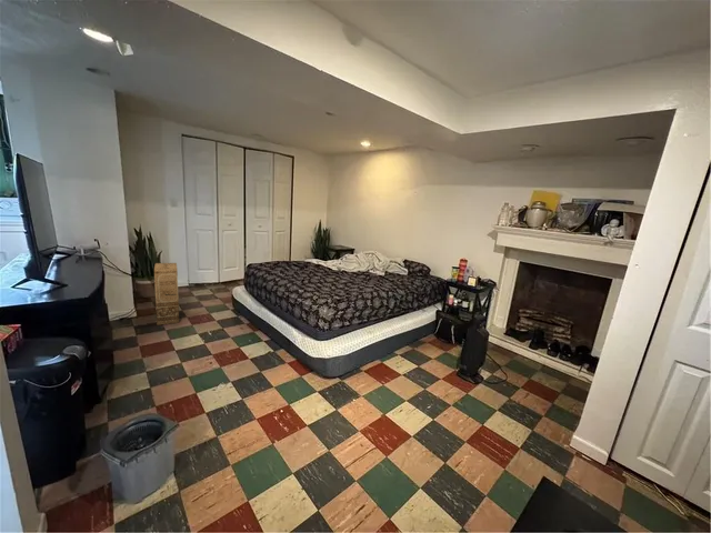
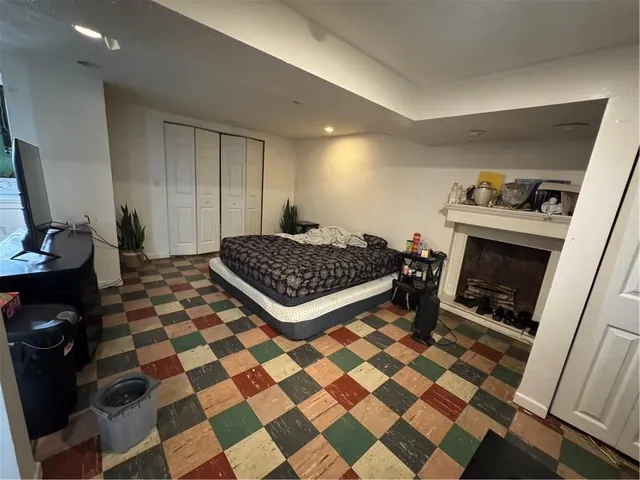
- cardboard box (167, 292)
